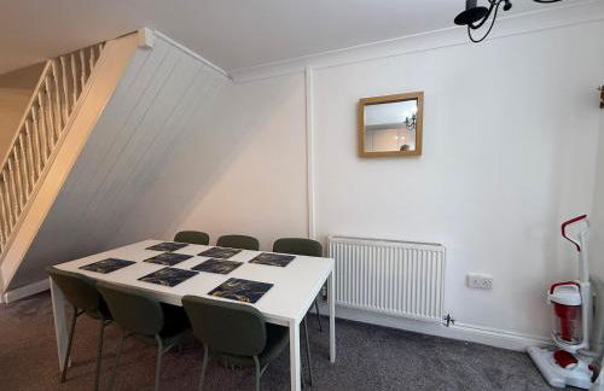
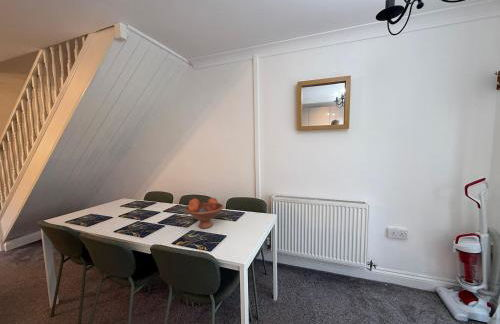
+ fruit bowl (204, 212)
